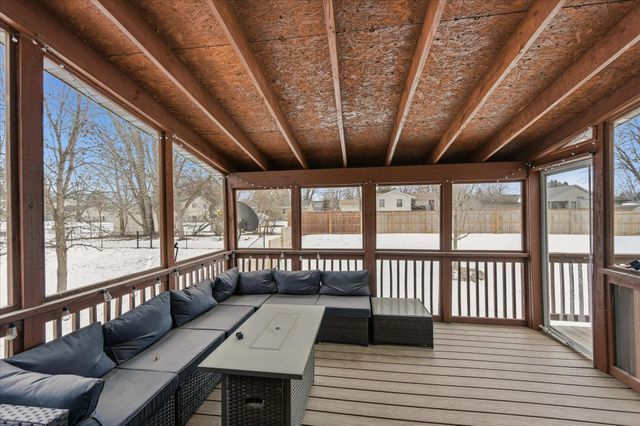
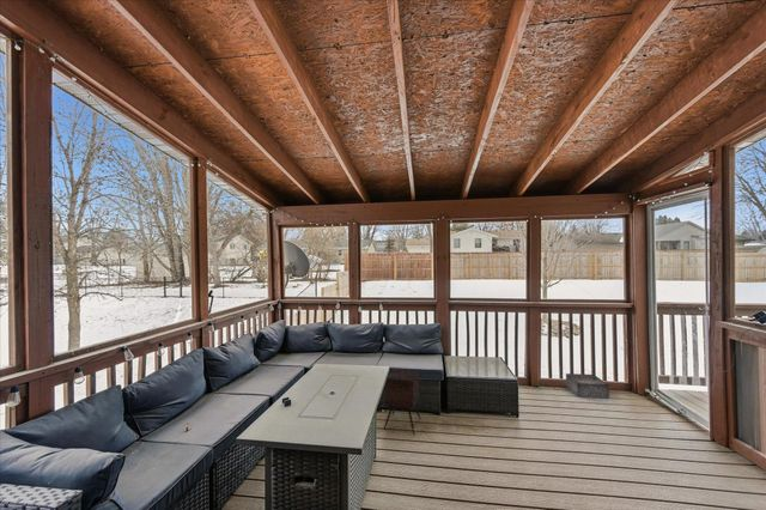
+ side table (402, 399)
+ speaker (586, 384)
